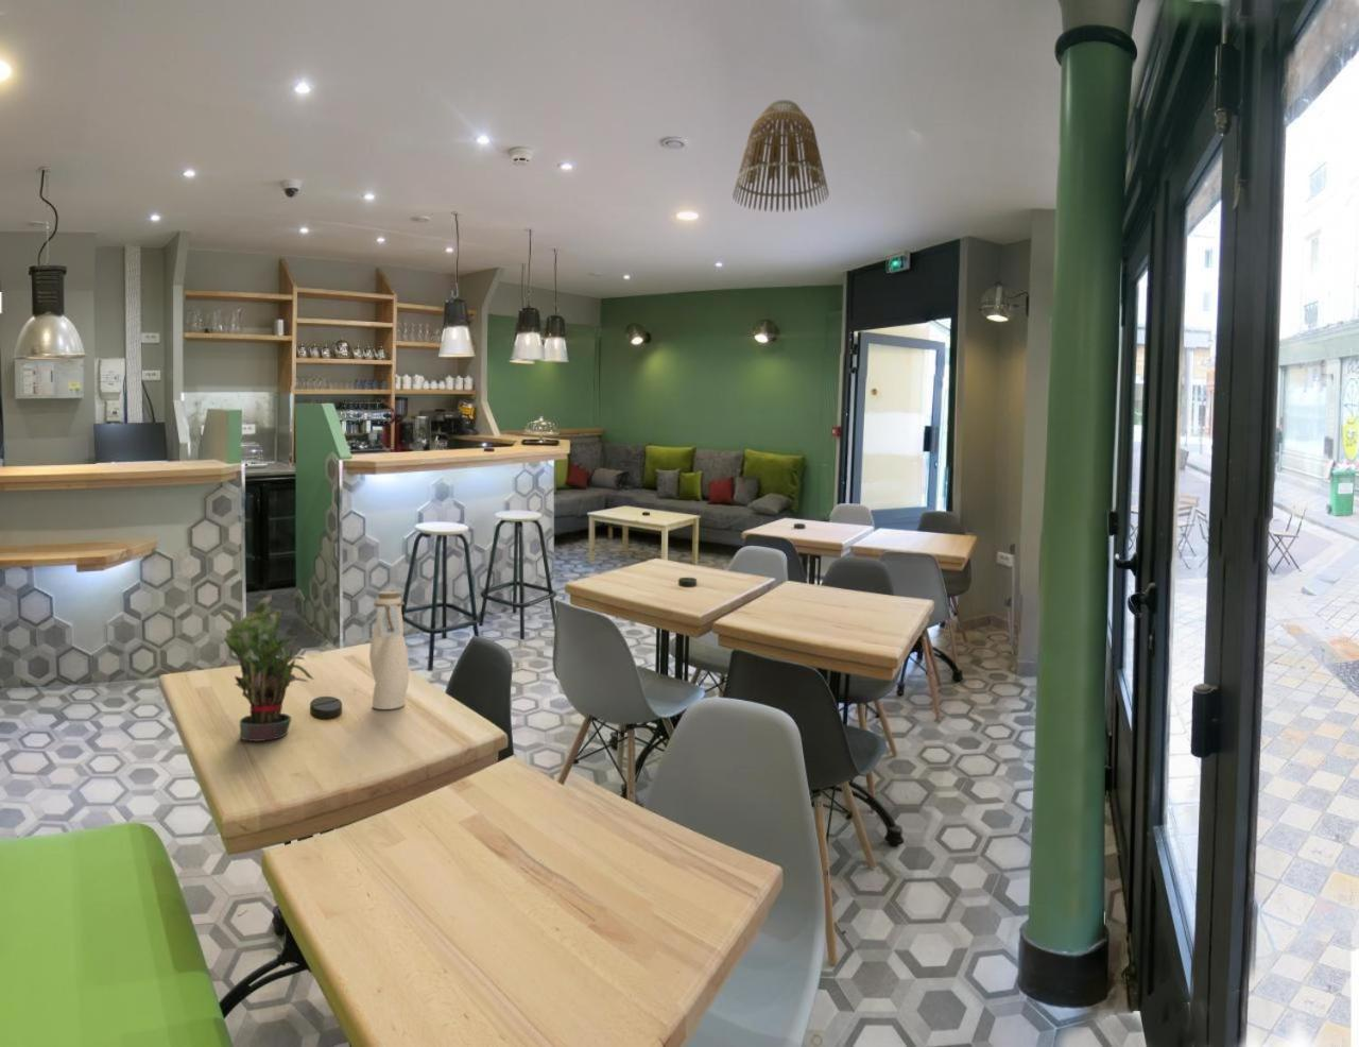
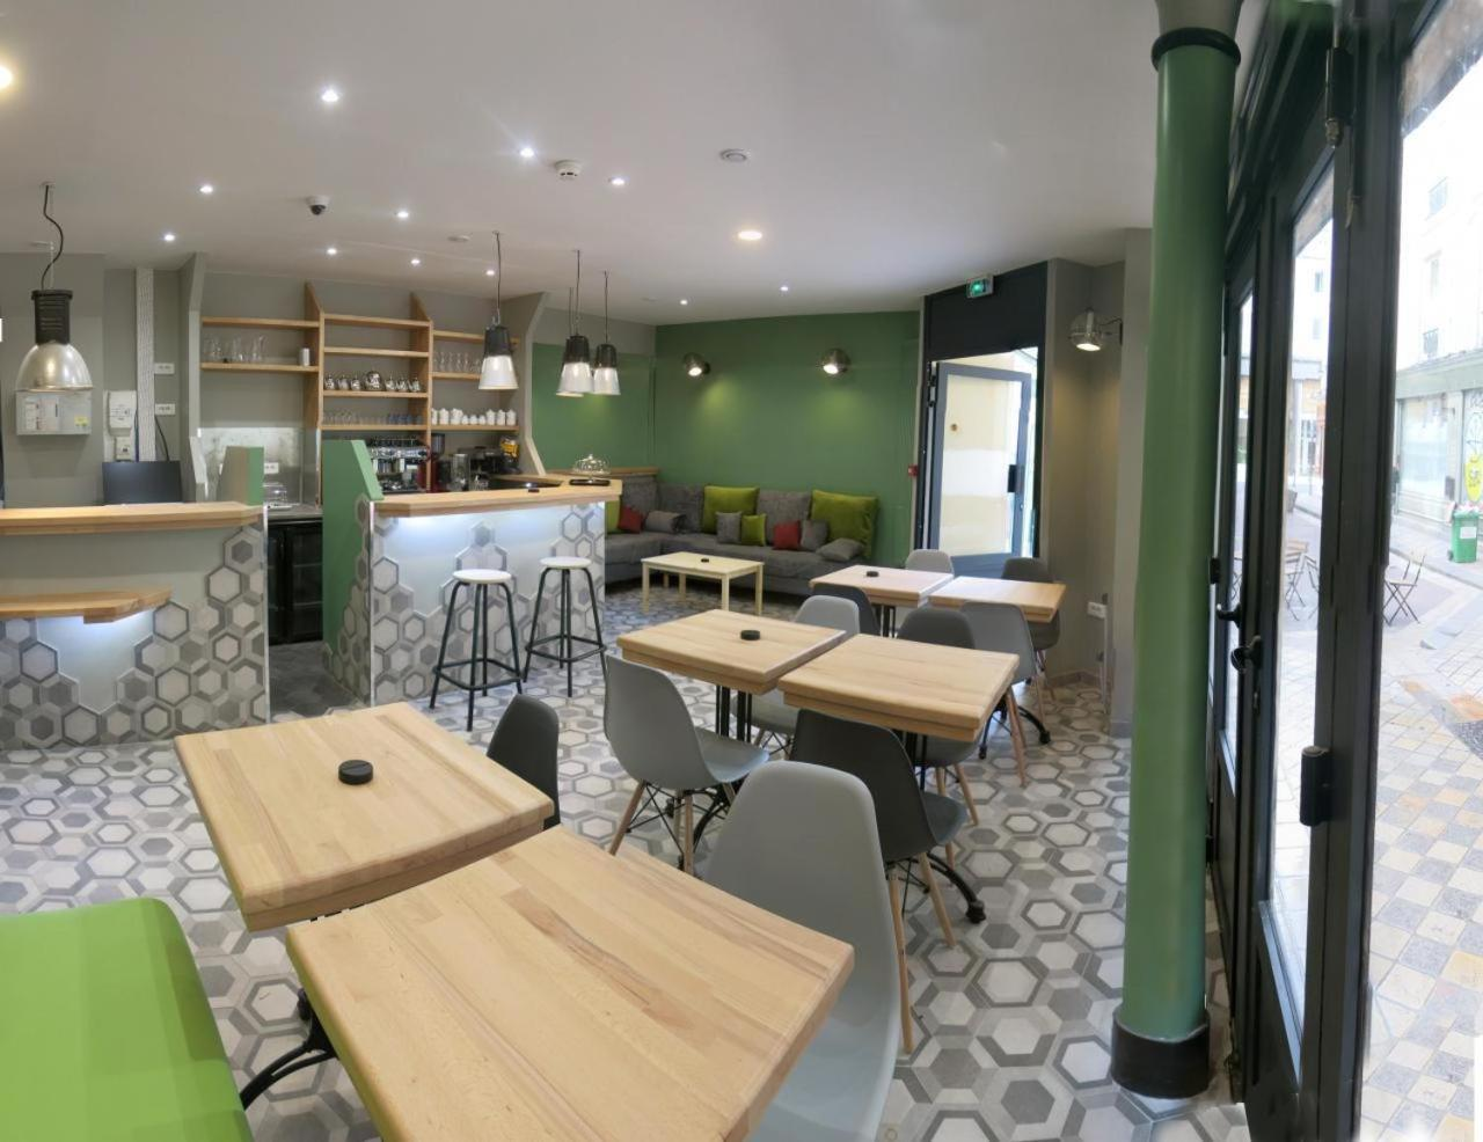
- potted plant (268, 664)
- water bottle (389, 649)
- lamp shade (781, 151)
